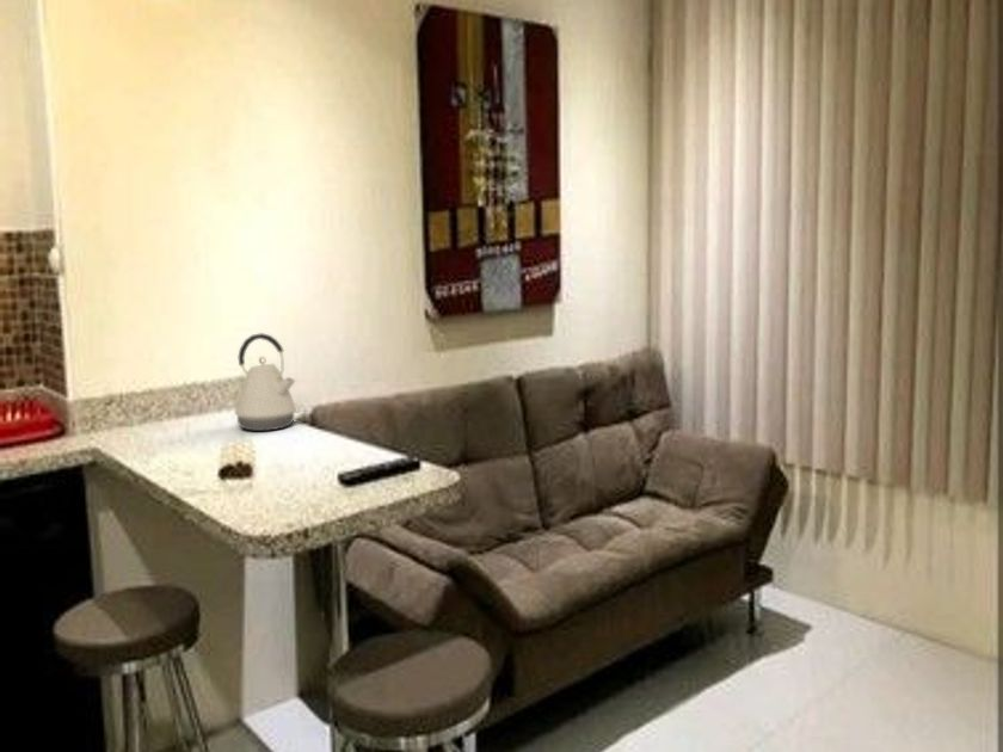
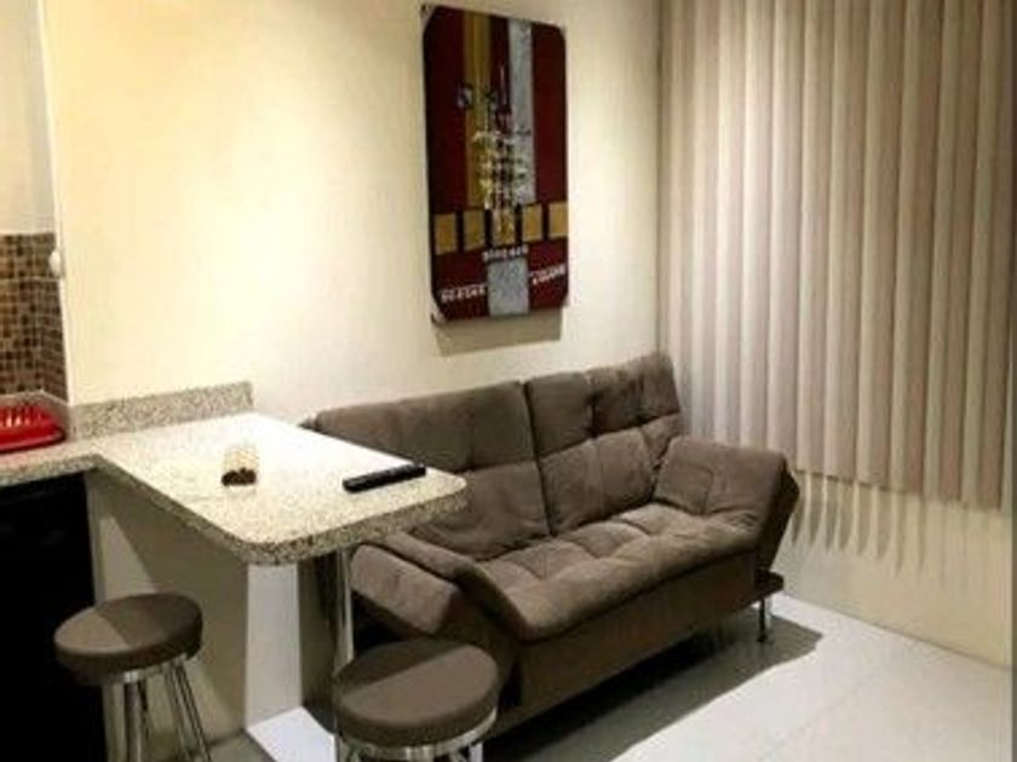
- kettle (265, 380)
